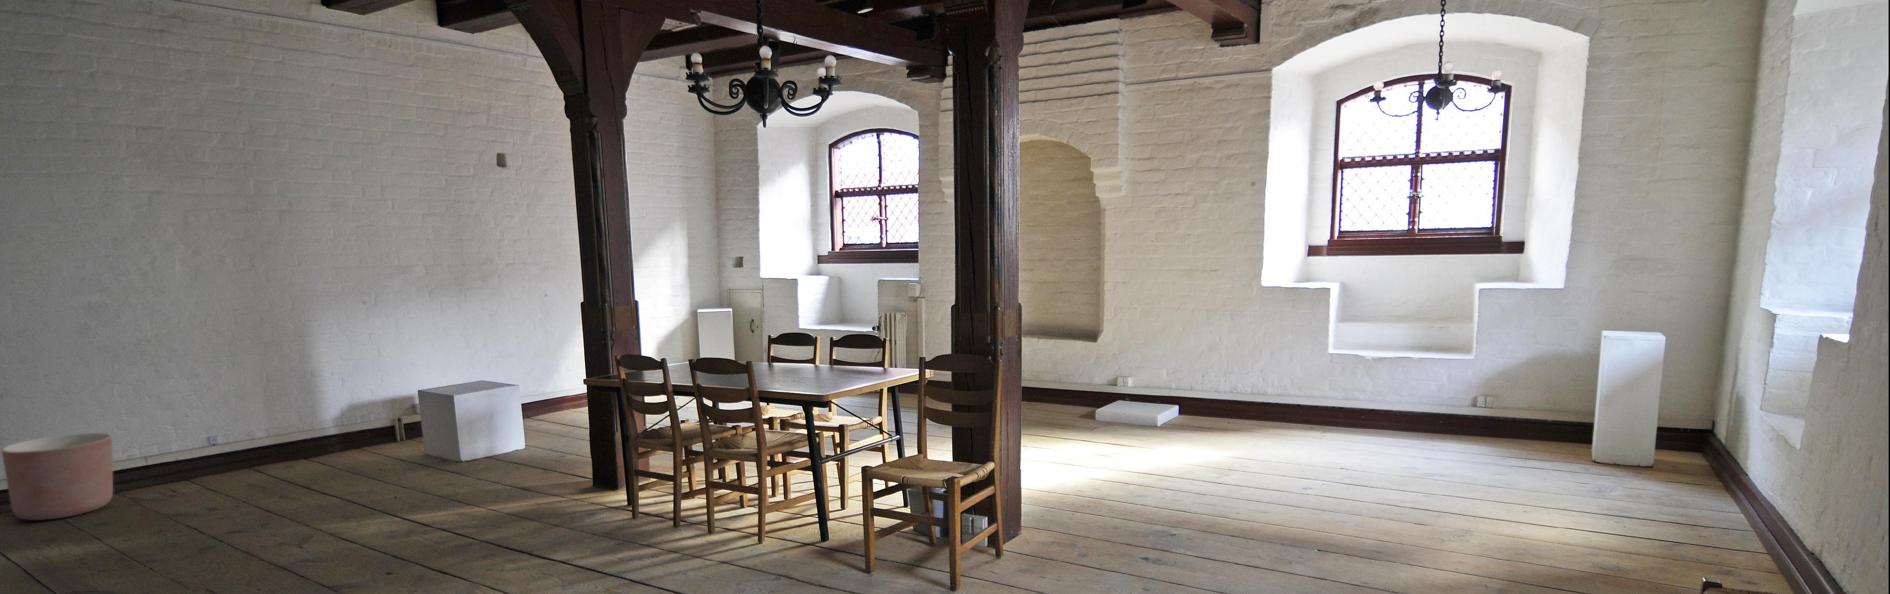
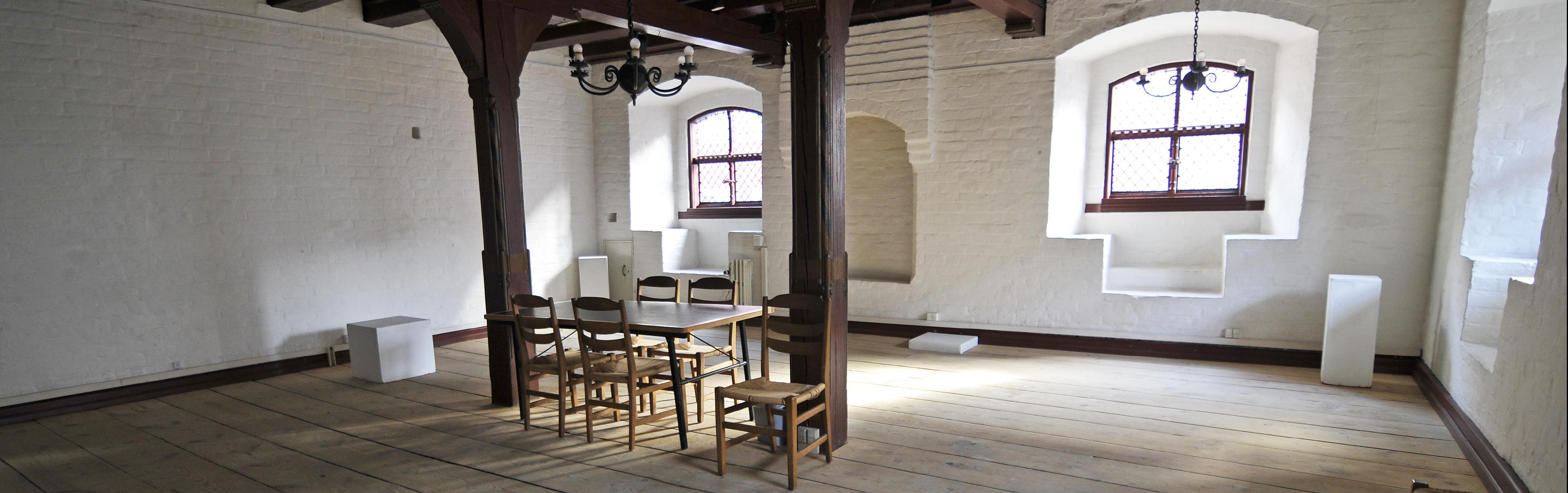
- planter (61, 477)
